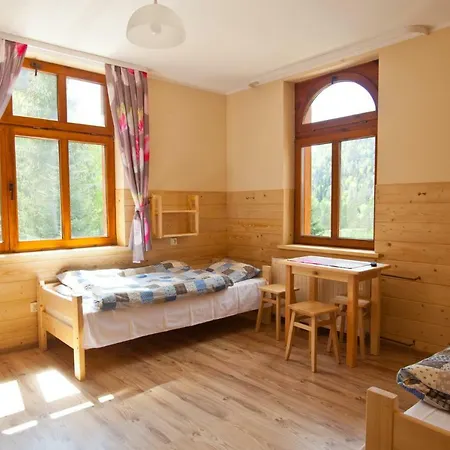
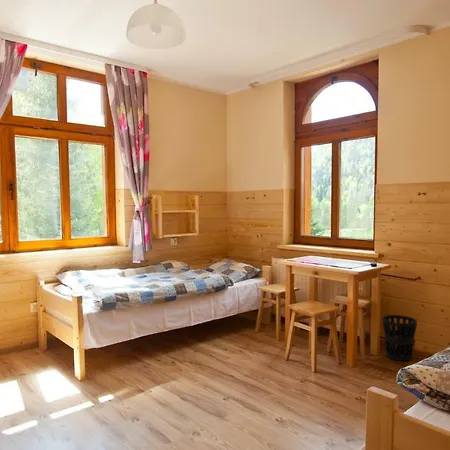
+ wastebasket (399, 337)
